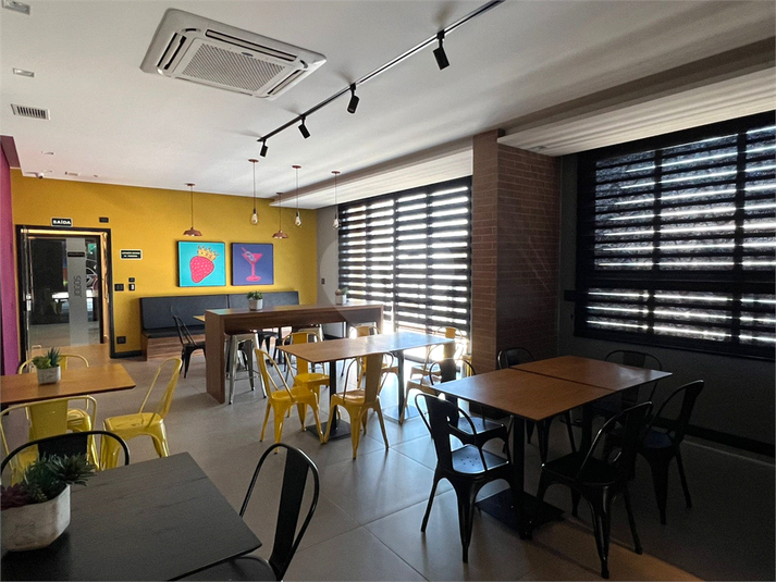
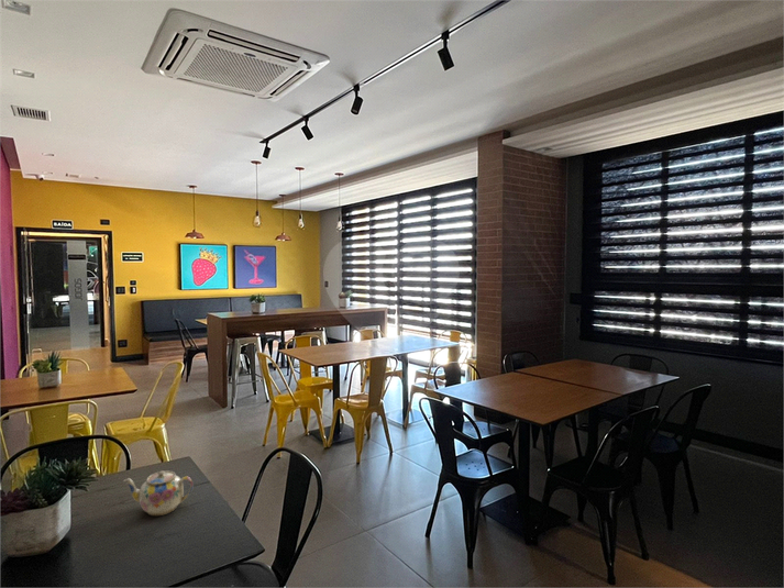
+ teapot (158, 490)
